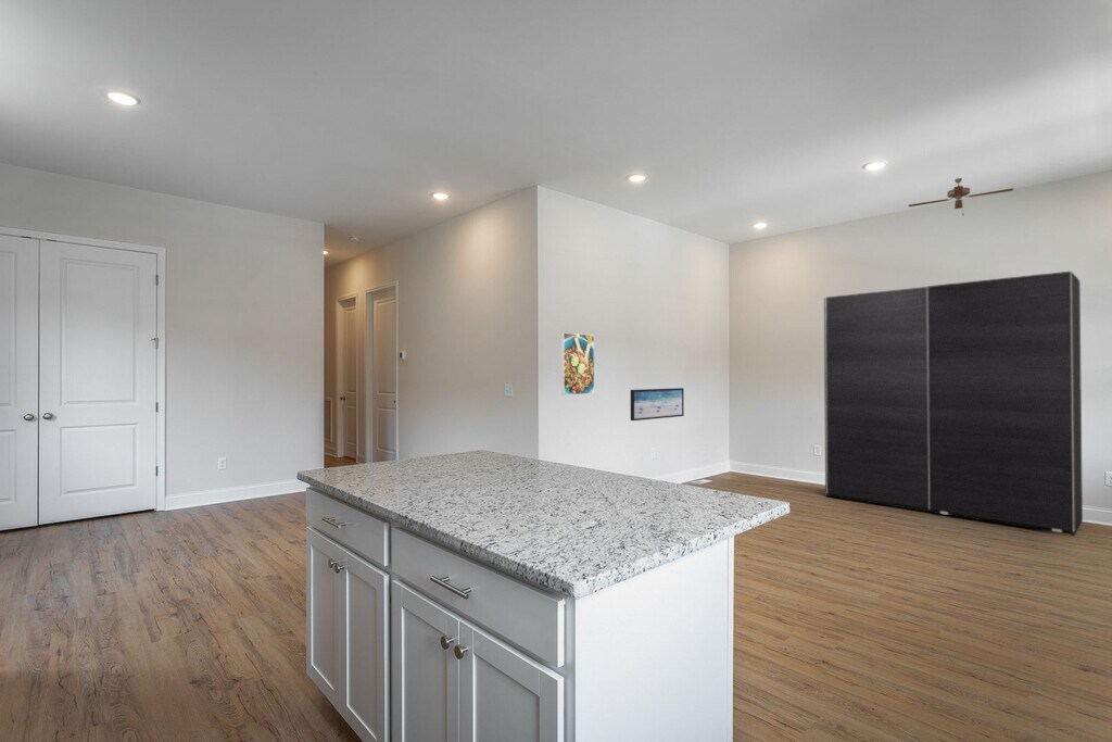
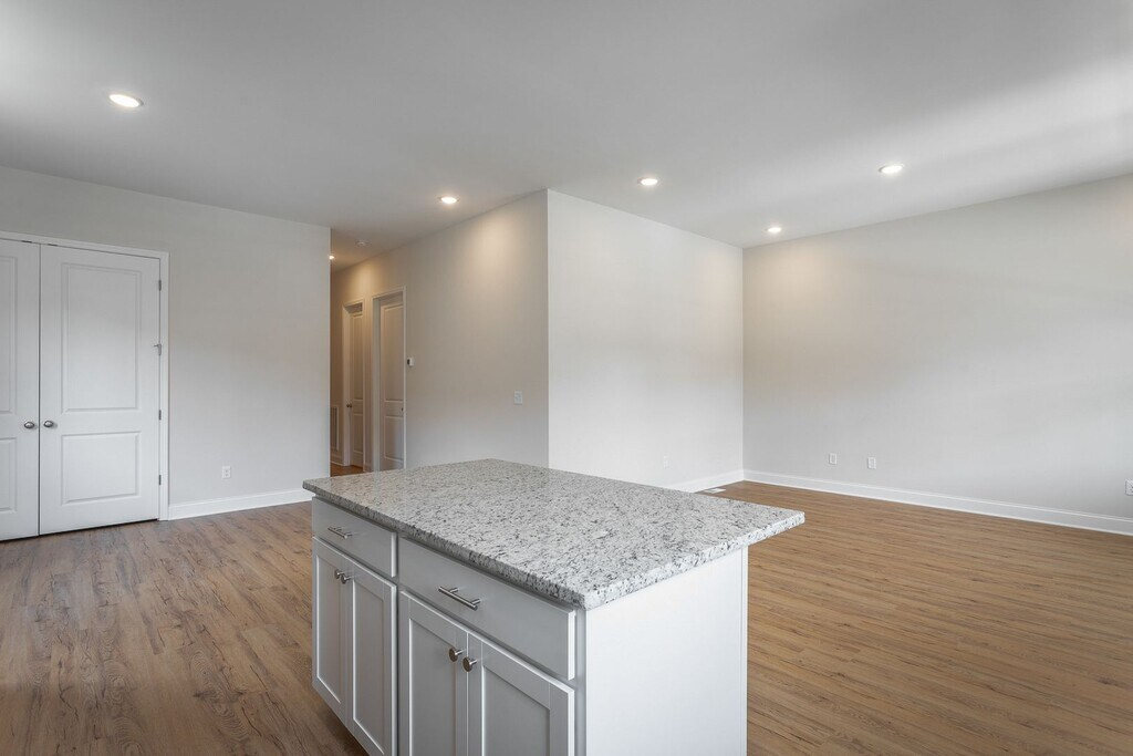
- wall art (658, 403)
- ceiling fan (958, 198)
- cabinet (939, 398)
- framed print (578, 364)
